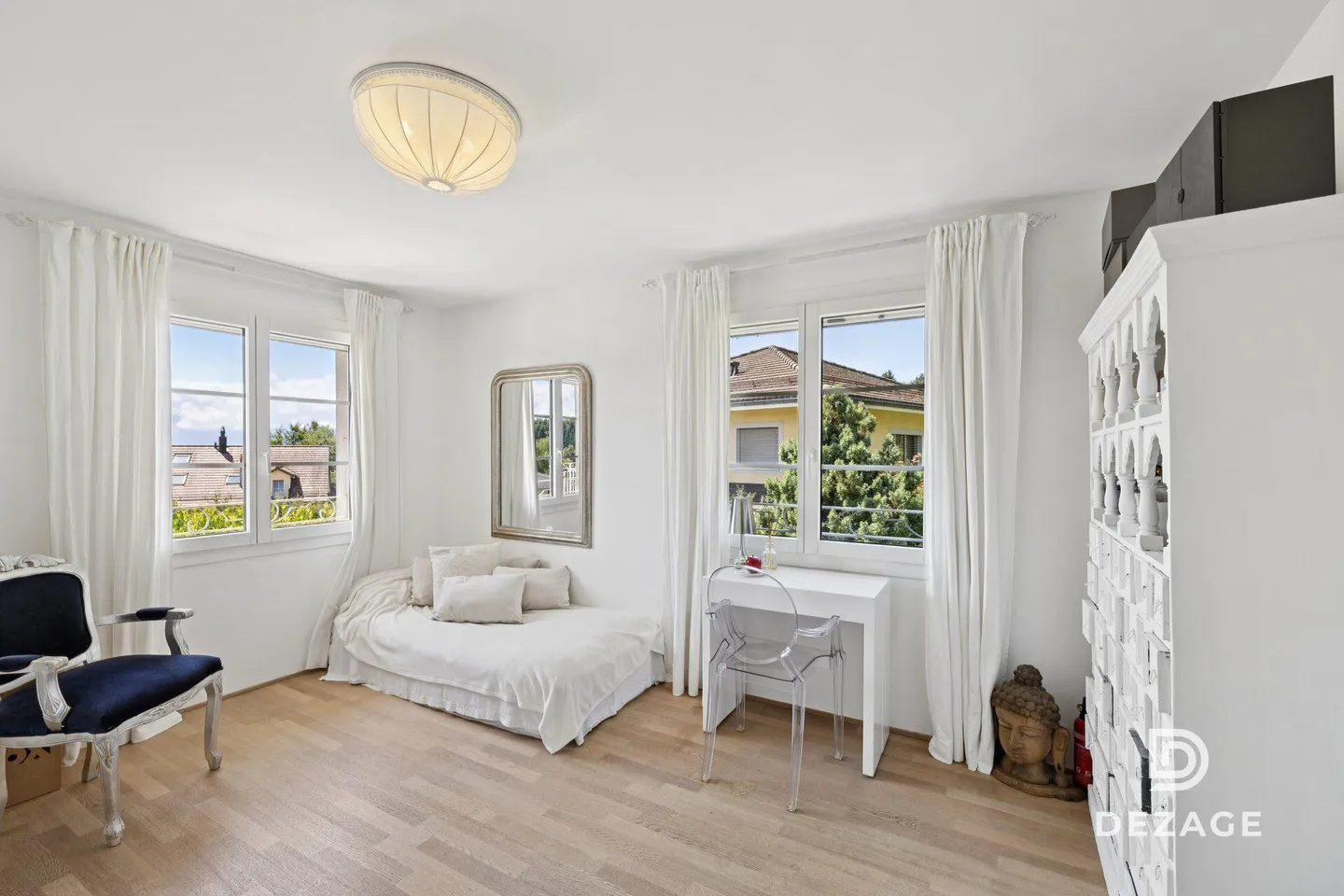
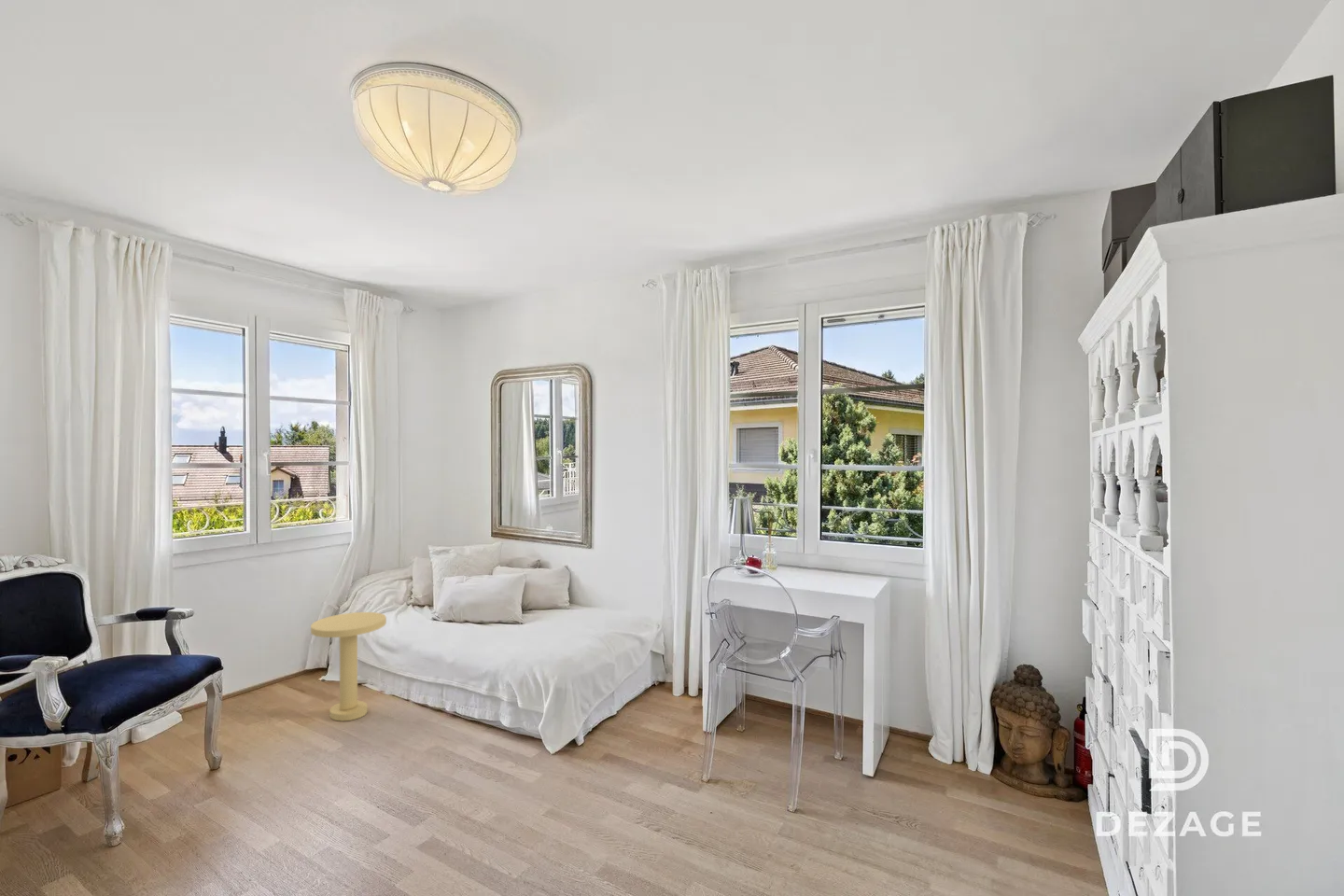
+ side table (349, 666)
